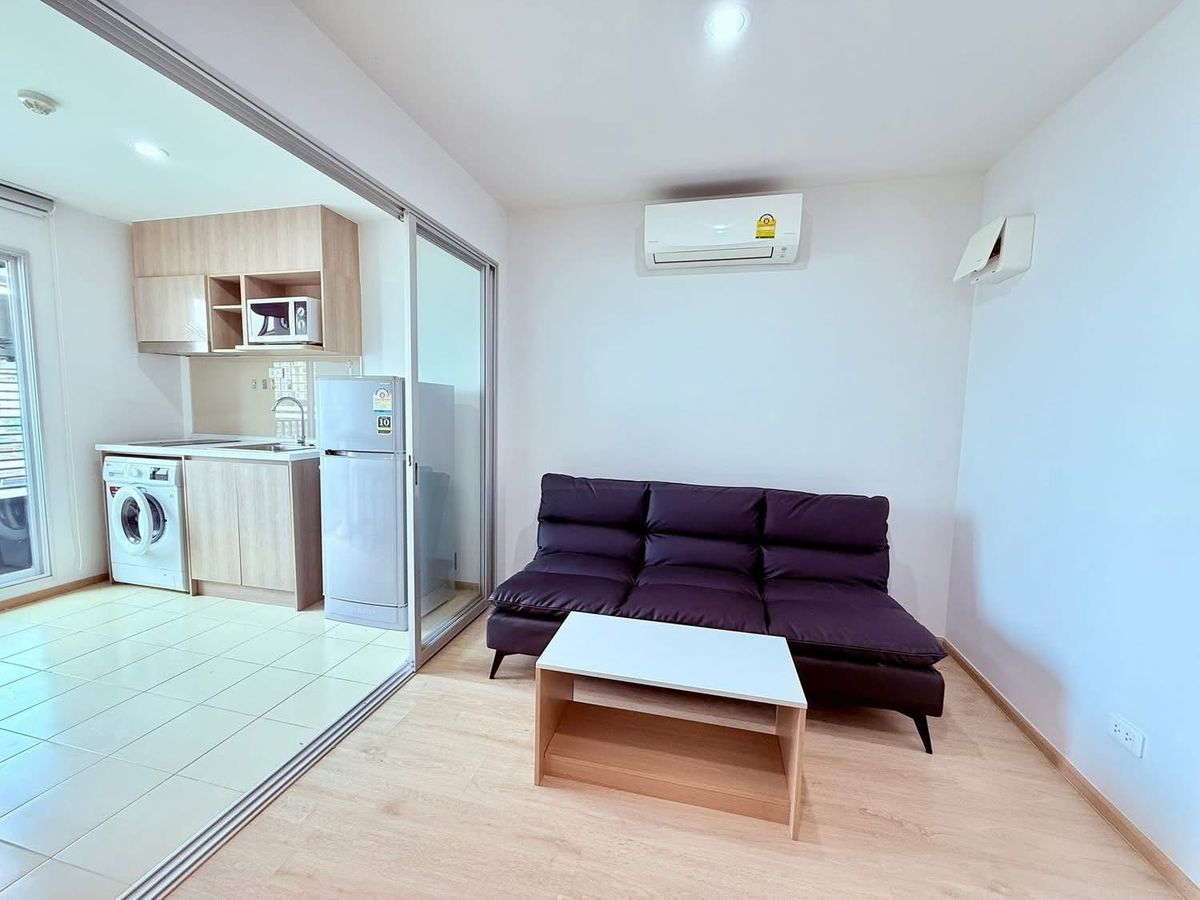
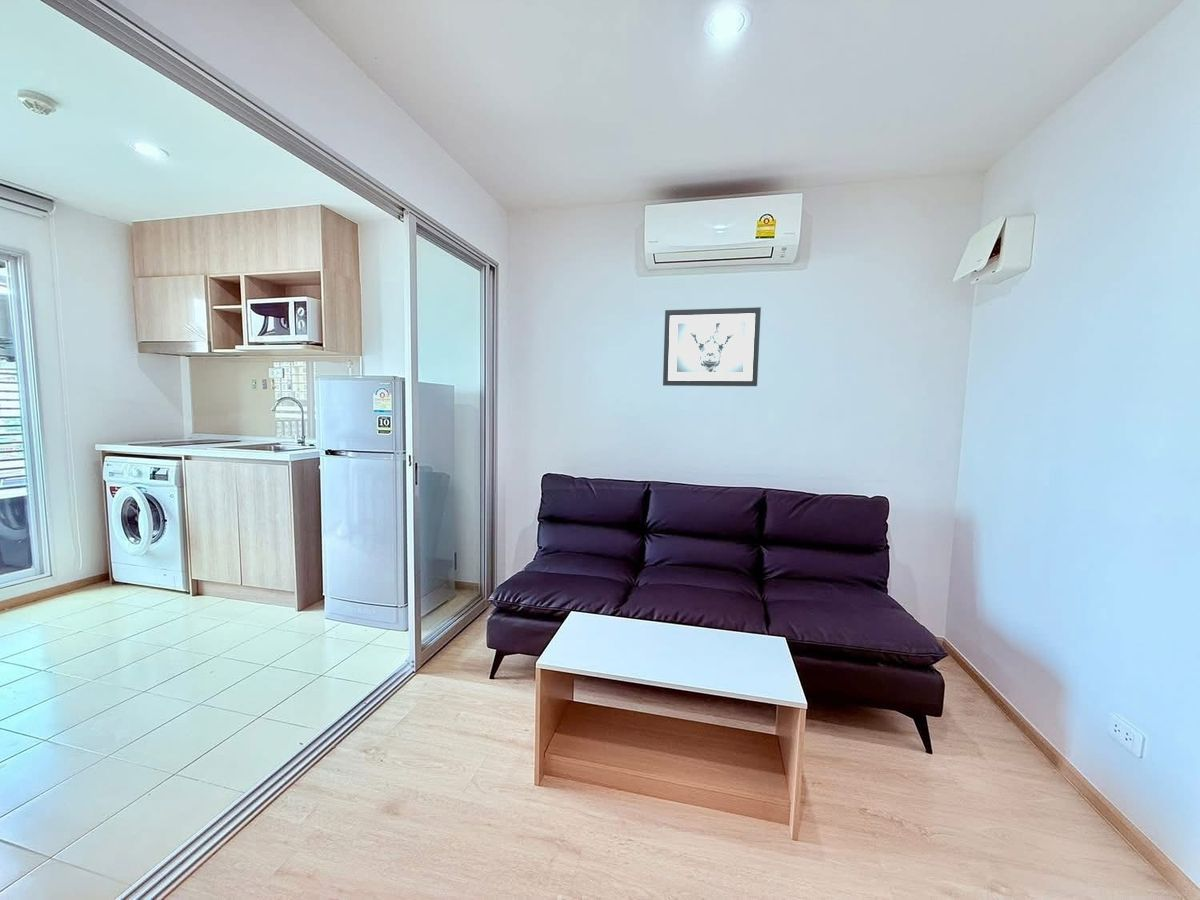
+ wall art (710, 347)
